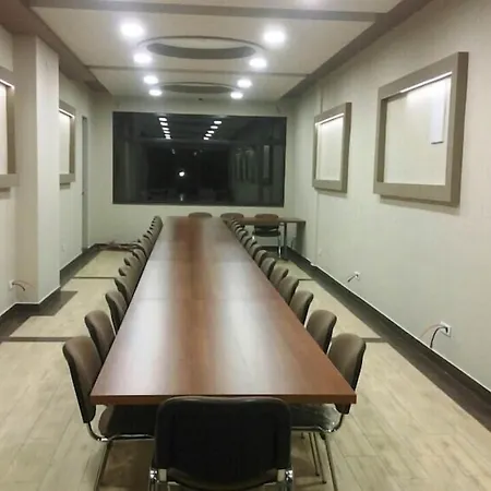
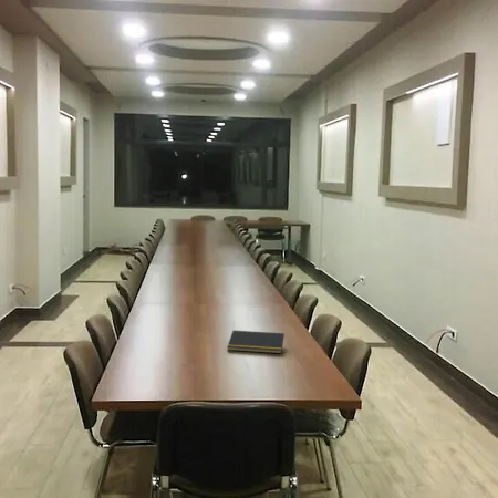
+ notepad (256, 341)
